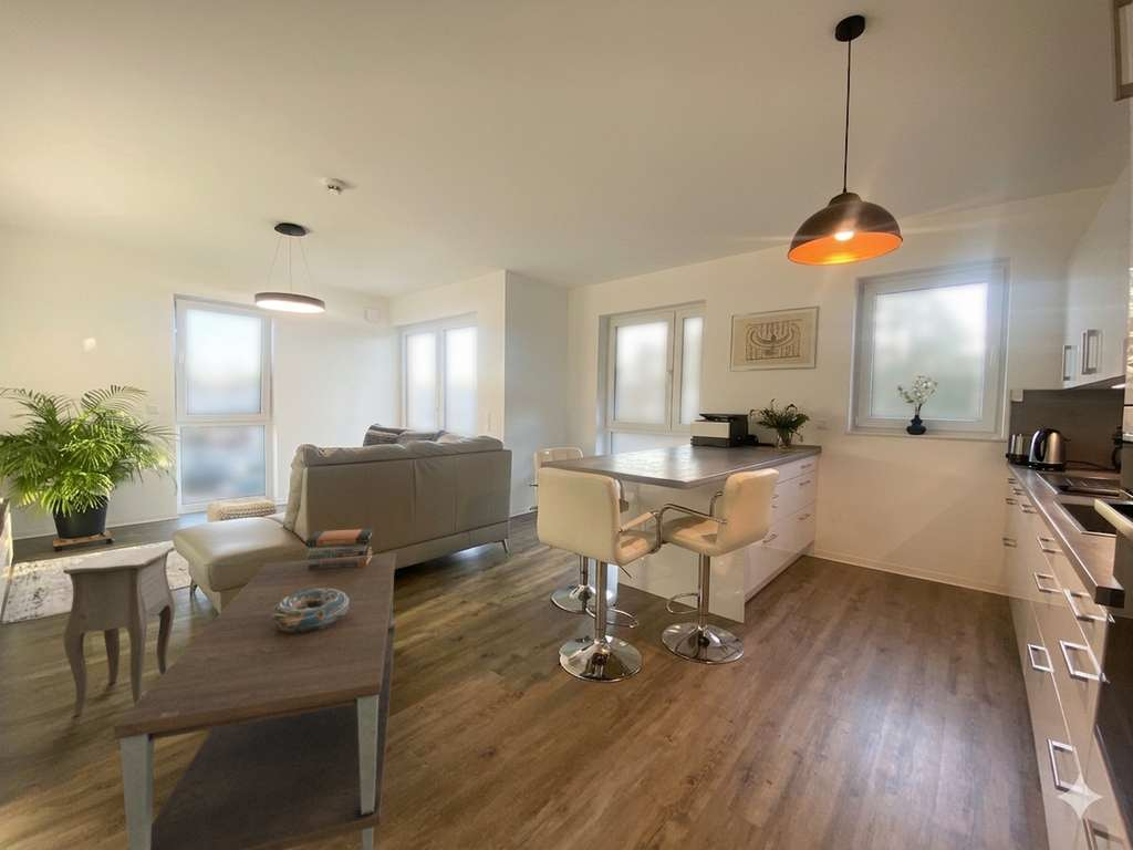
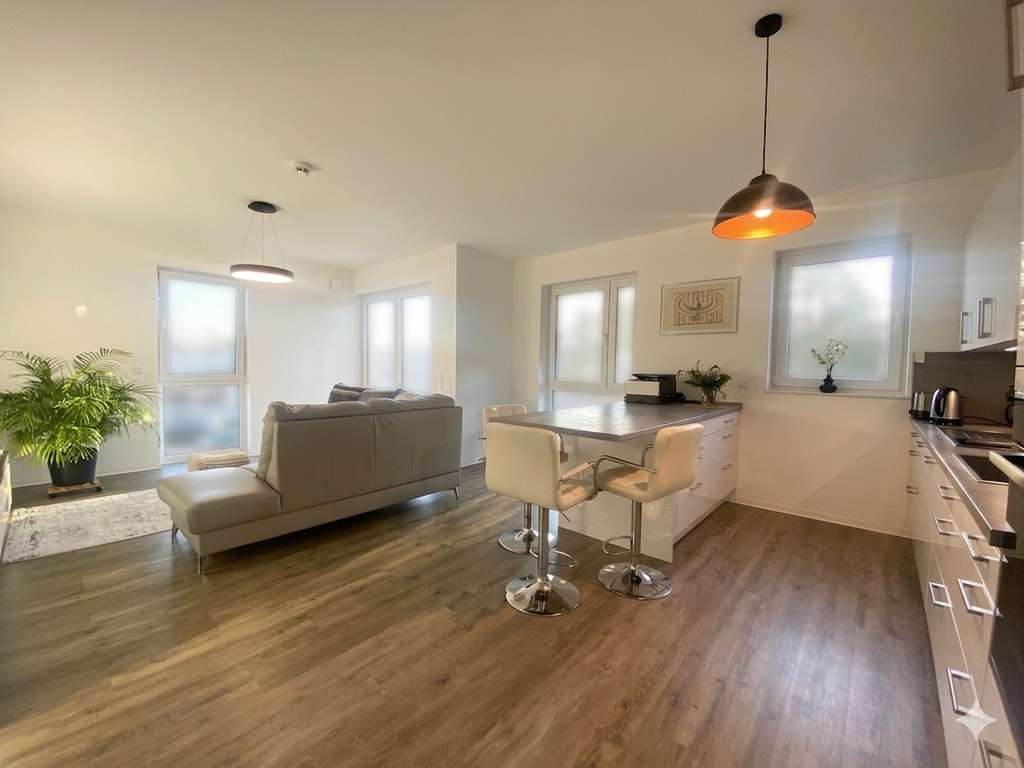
- coffee table (308, 670)
- book stack (341, 548)
- decorative bowl (311, 609)
- side table (124, 624)
